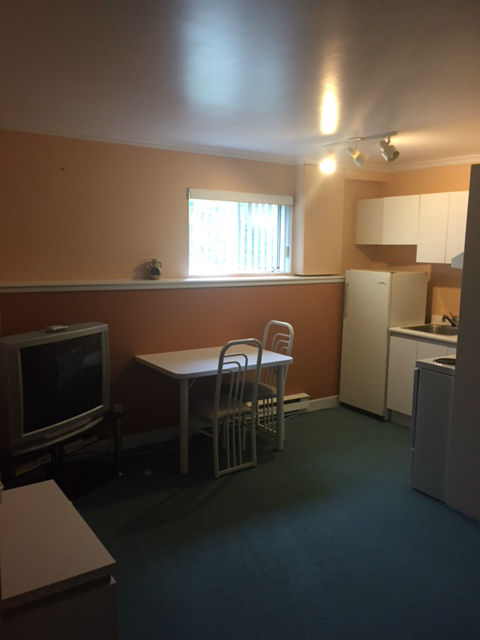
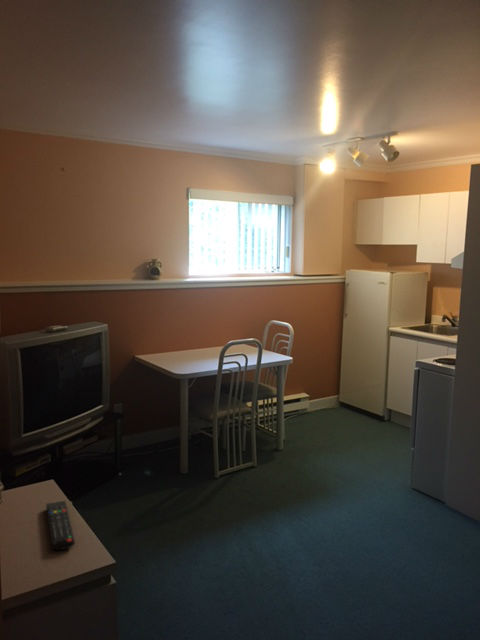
+ remote control (59, 524)
